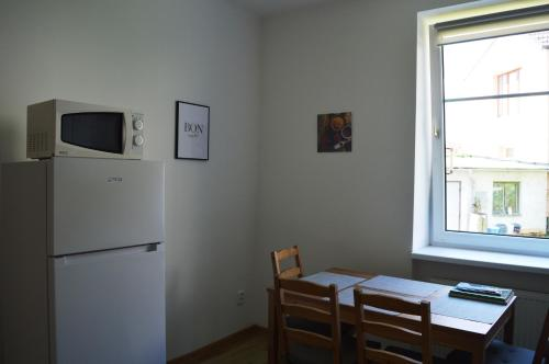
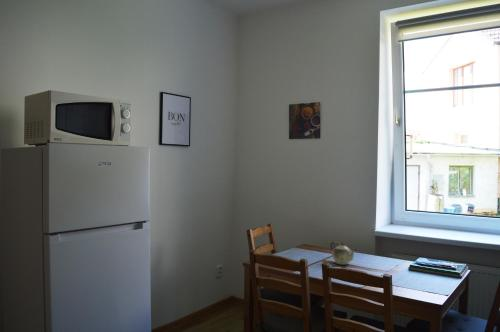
+ teapot (343, 252)
